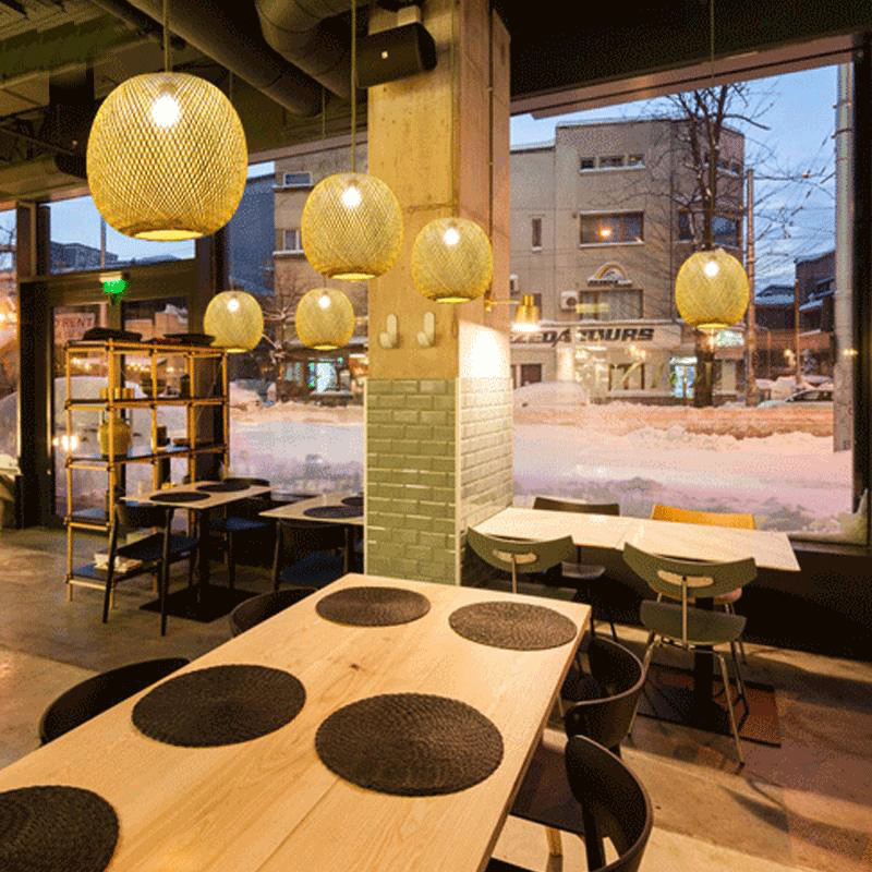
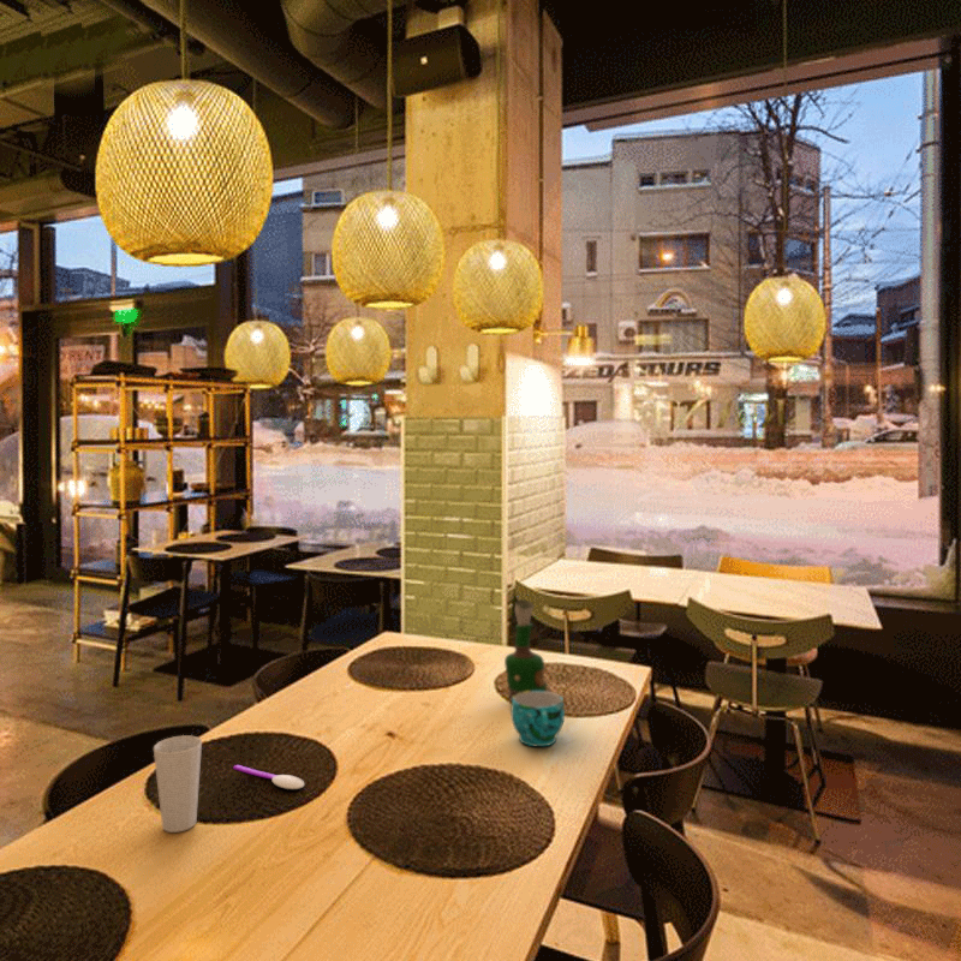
+ cup (178, 783)
+ cup (539, 720)
+ grog bottle (527, 651)
+ spoon (267, 775)
